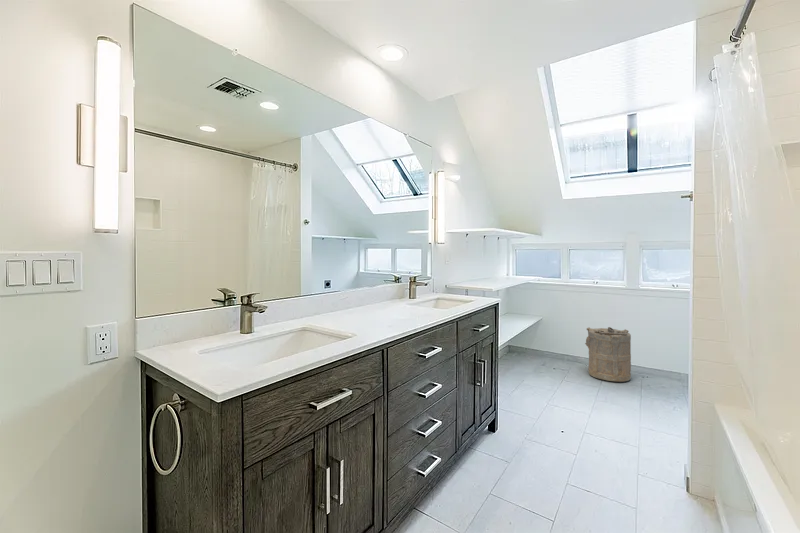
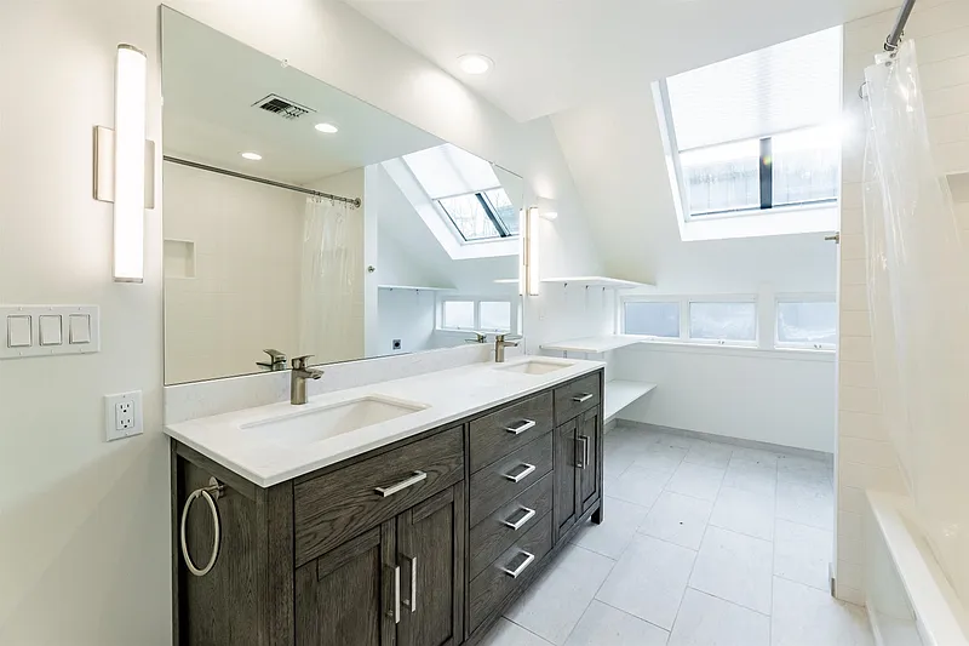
- laundry hamper (607, 351)
